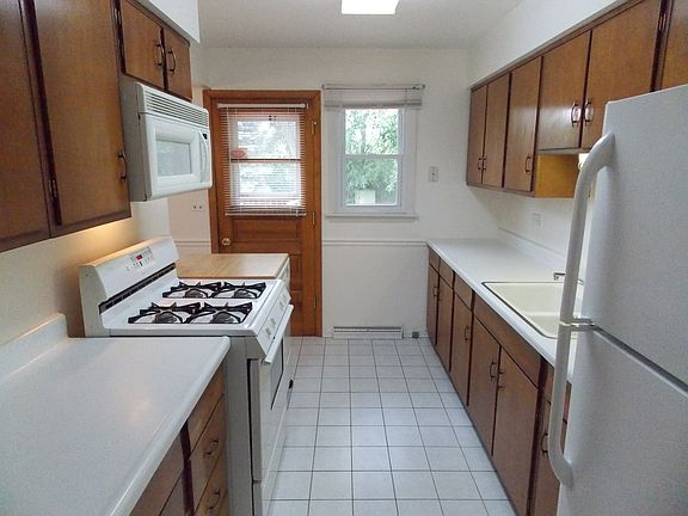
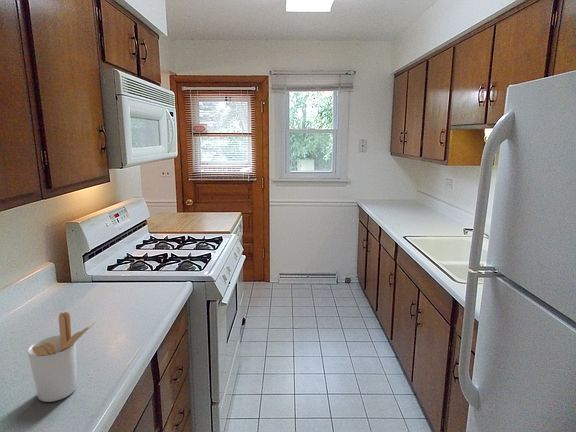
+ utensil holder (64, 357)
